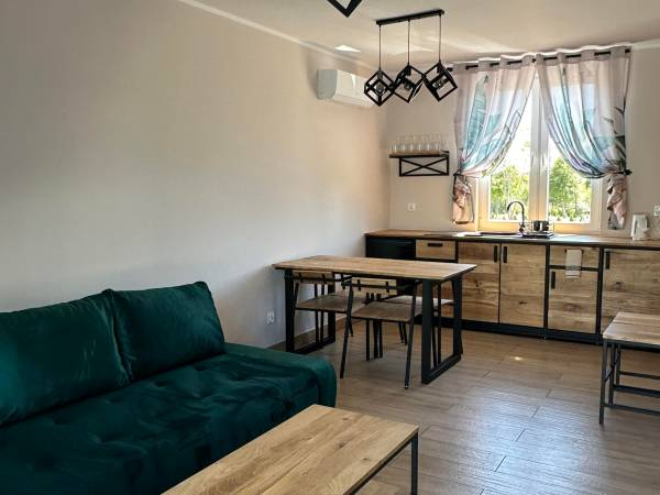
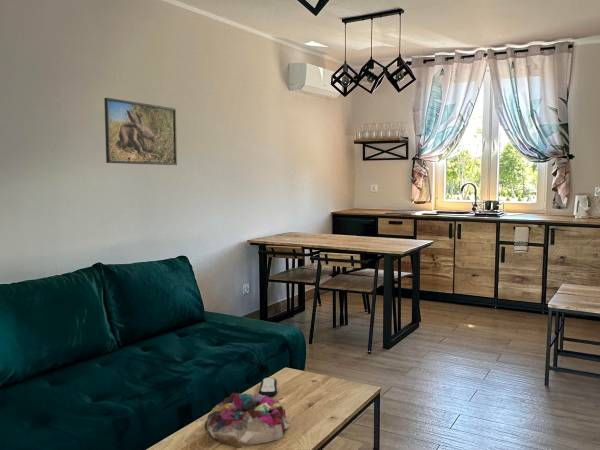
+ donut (247, 414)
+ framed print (143, 133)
+ remote control (268, 386)
